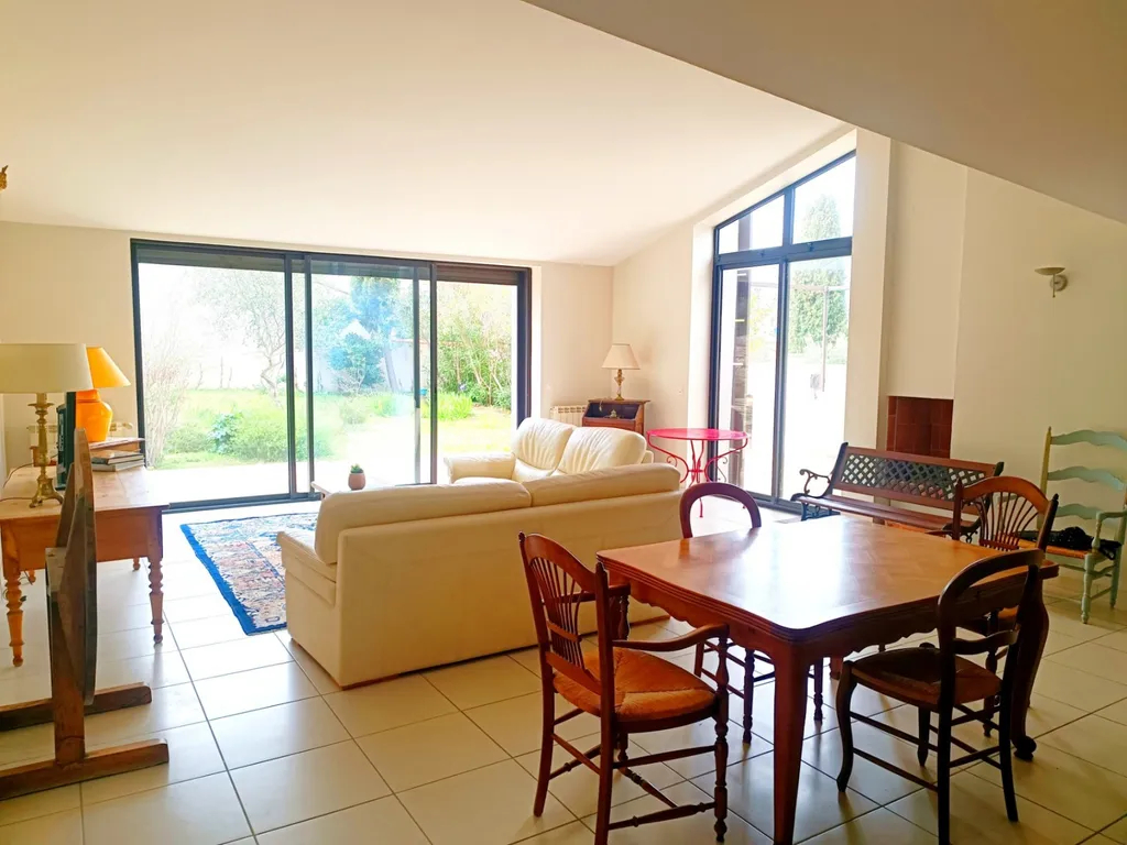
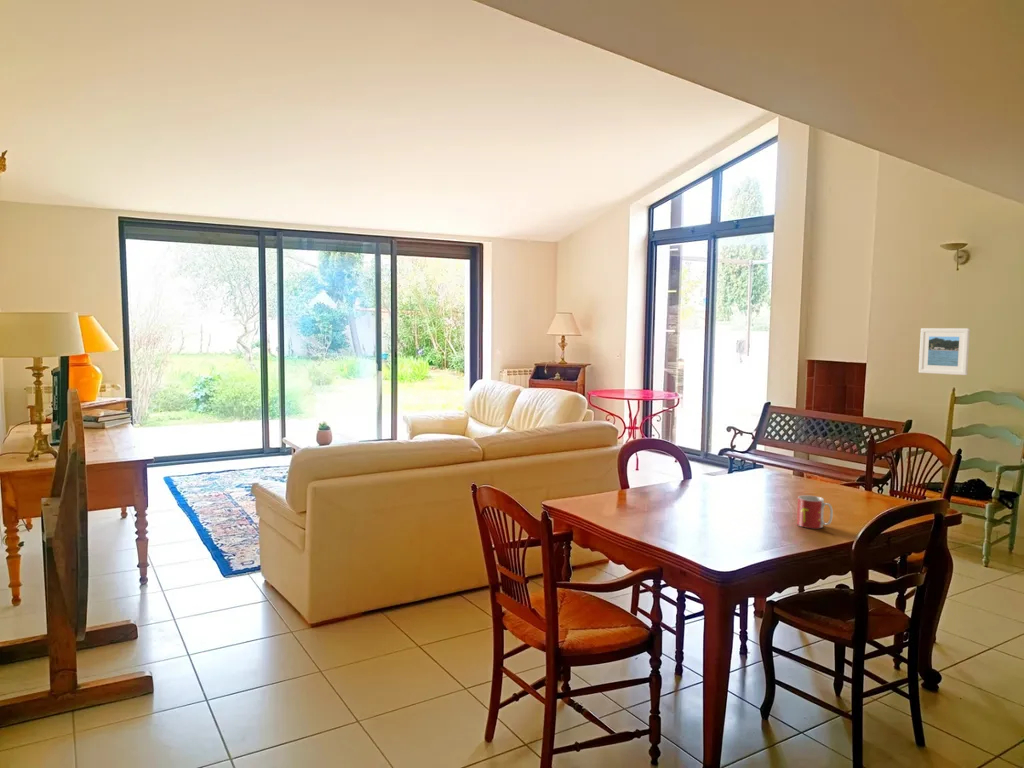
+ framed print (943, 351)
+ mug (815, 512)
